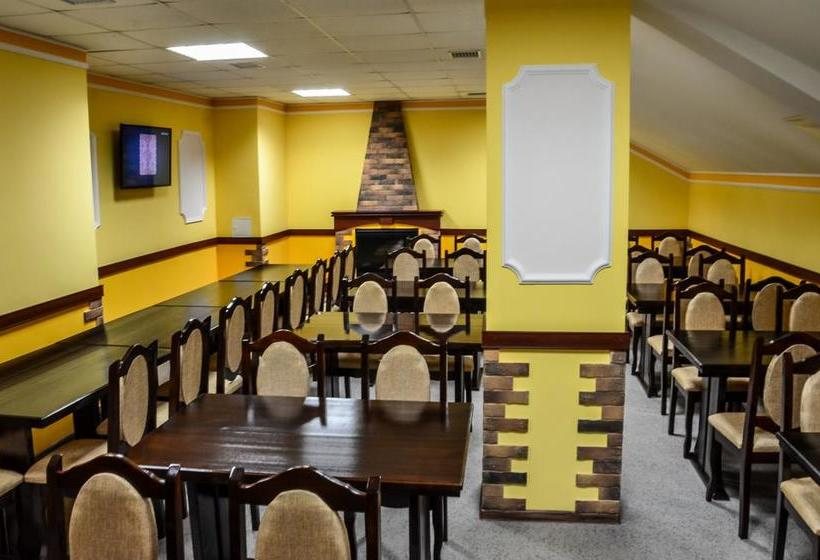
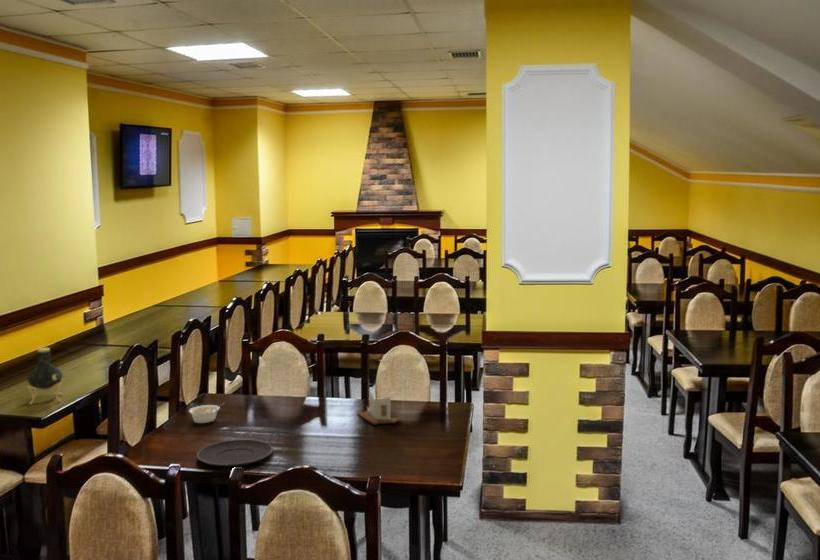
+ plate (235, 453)
+ vase (44, 374)
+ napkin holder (379, 403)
+ legume (205, 413)
